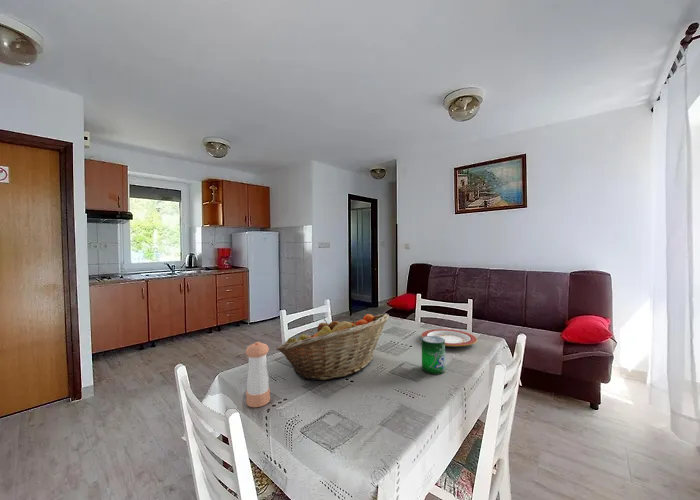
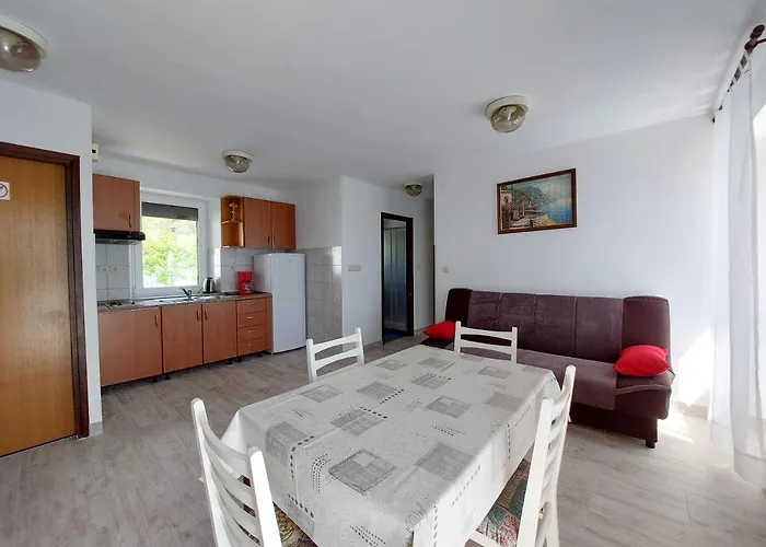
- plate (448, 338)
- fruit basket (337, 339)
- beverage can (433, 354)
- pepper shaker (257, 371)
